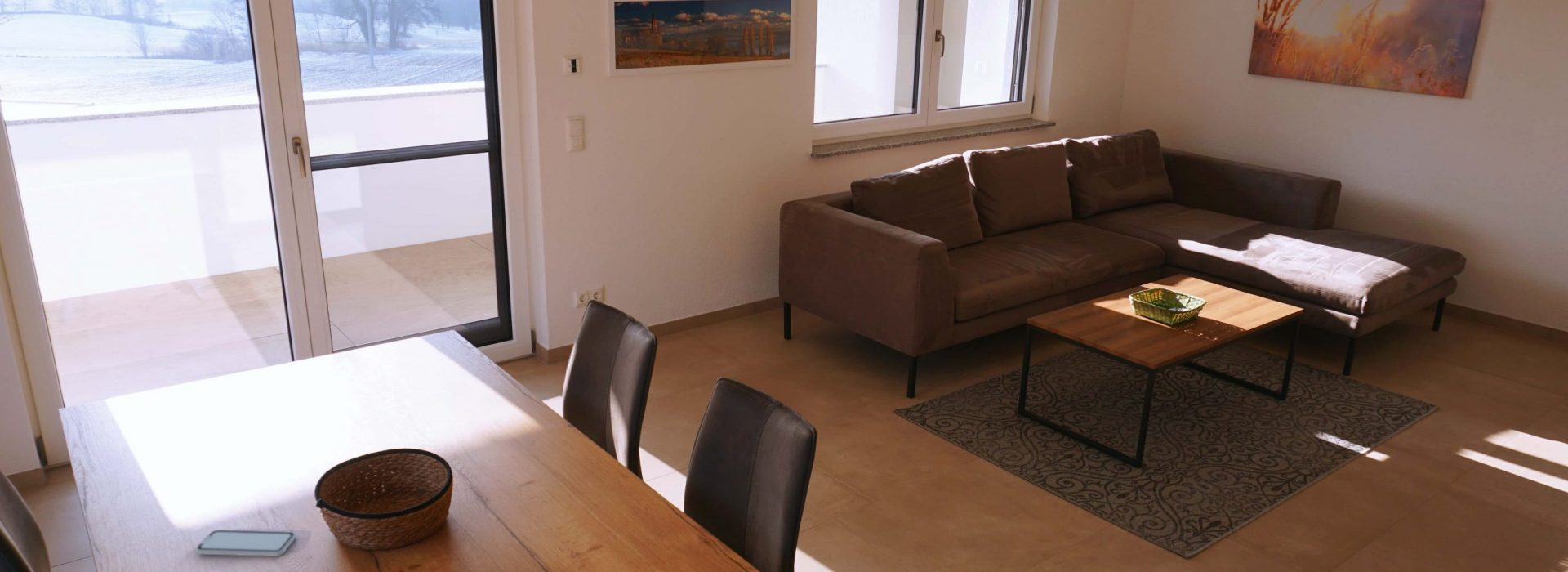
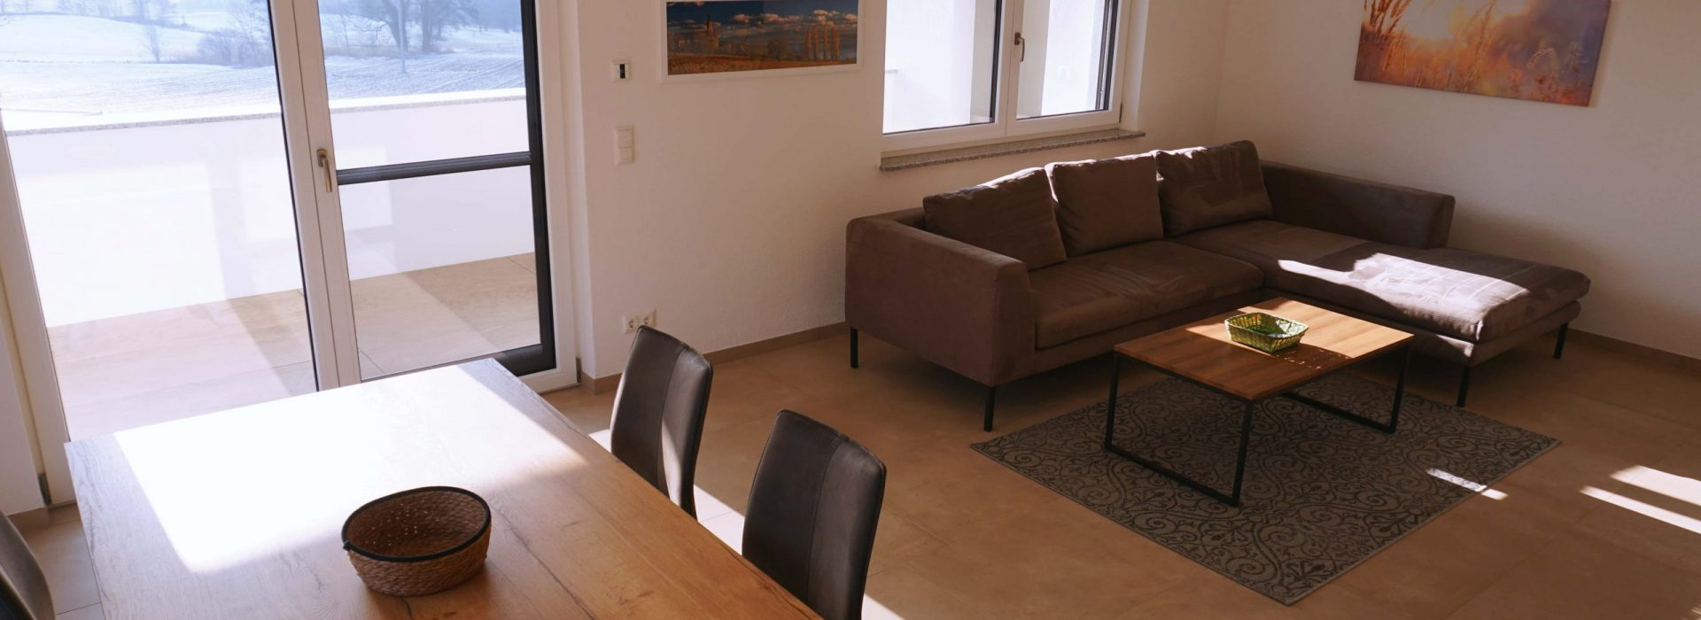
- smartphone (246, 543)
